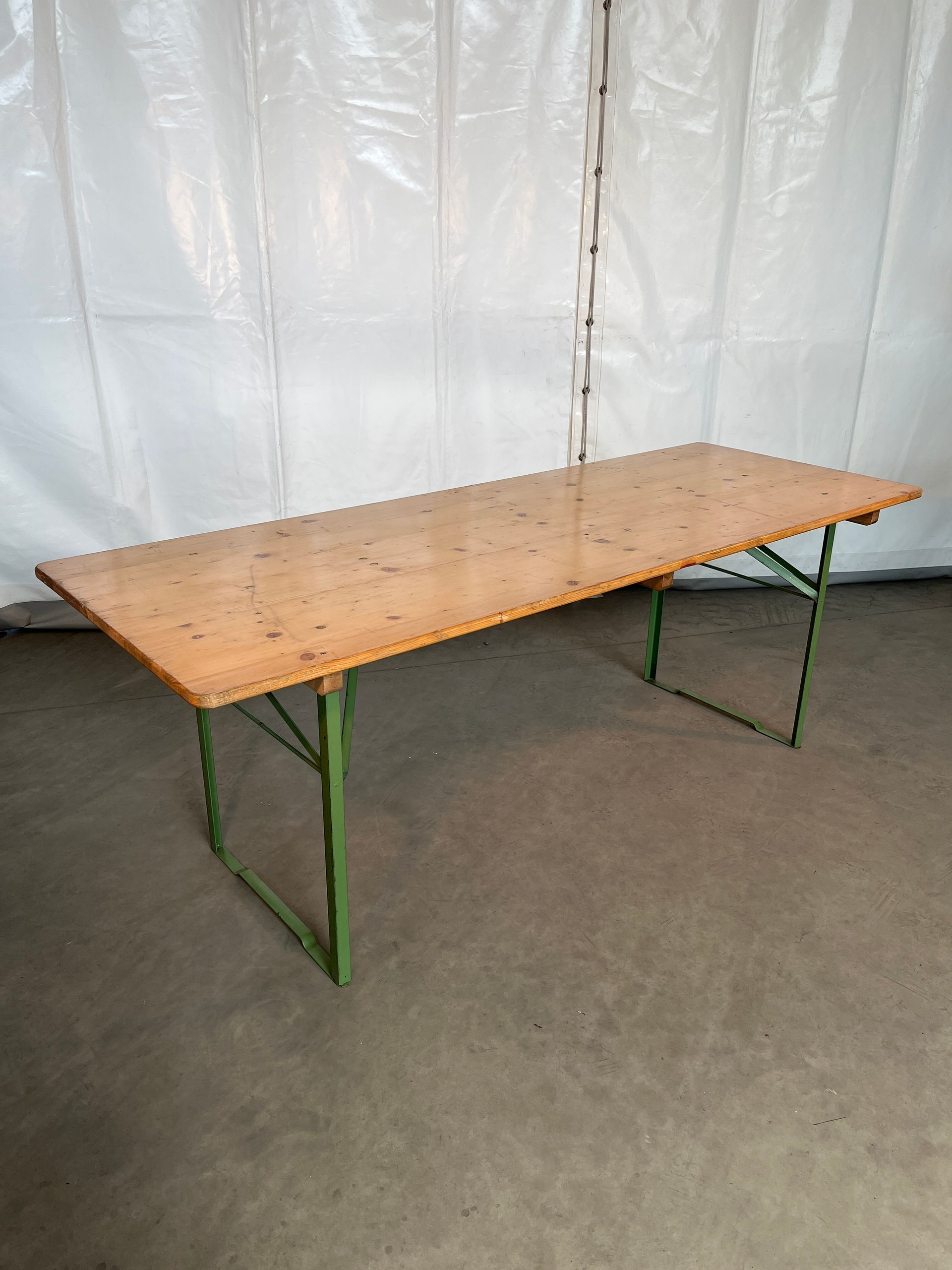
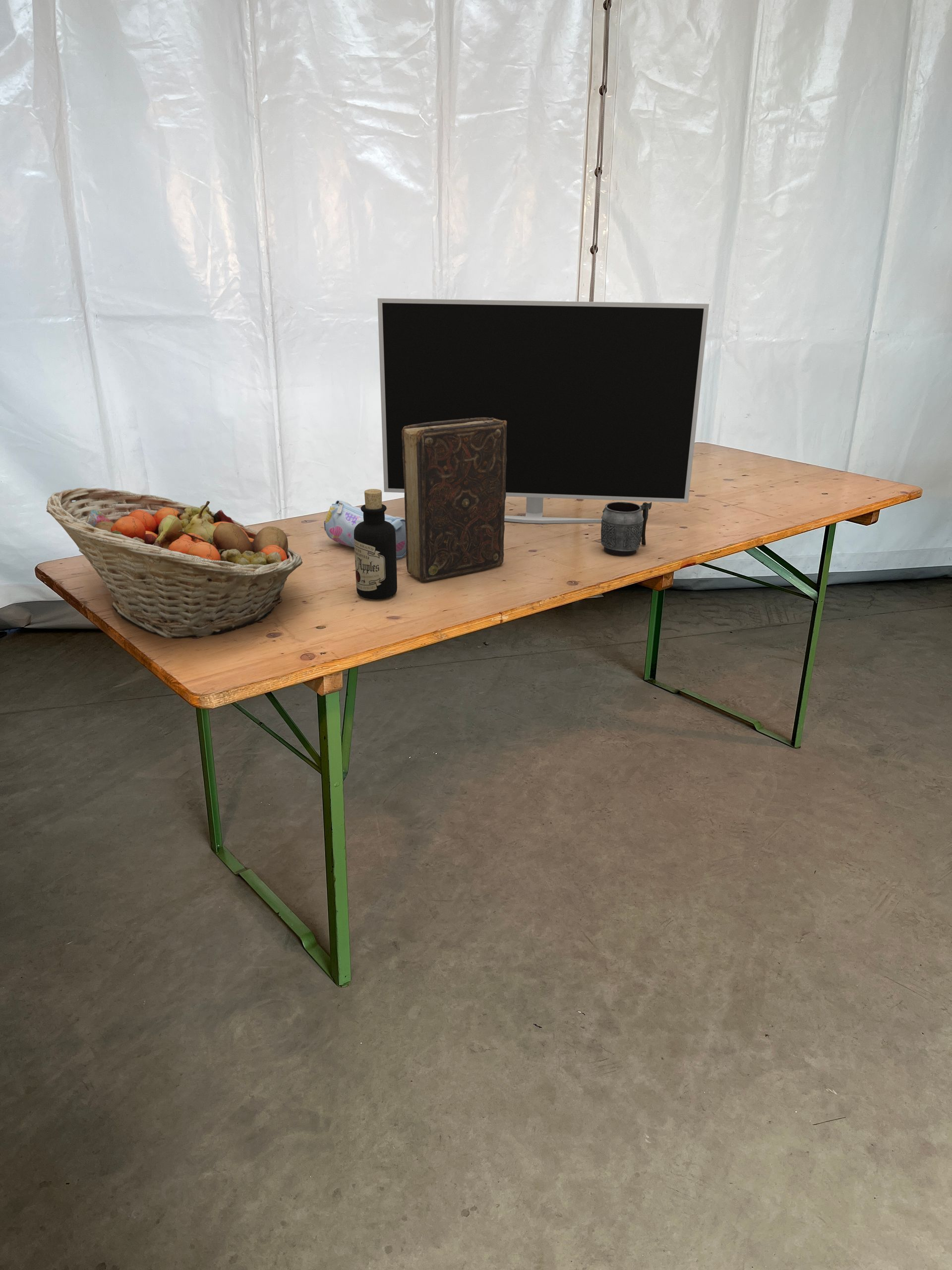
+ fruit basket (178, 550)
+ pencil case (363, 521)
+ television (537, 414)
+ mug (628, 527)
+ bottle (375, 543)
+ book (457, 498)
